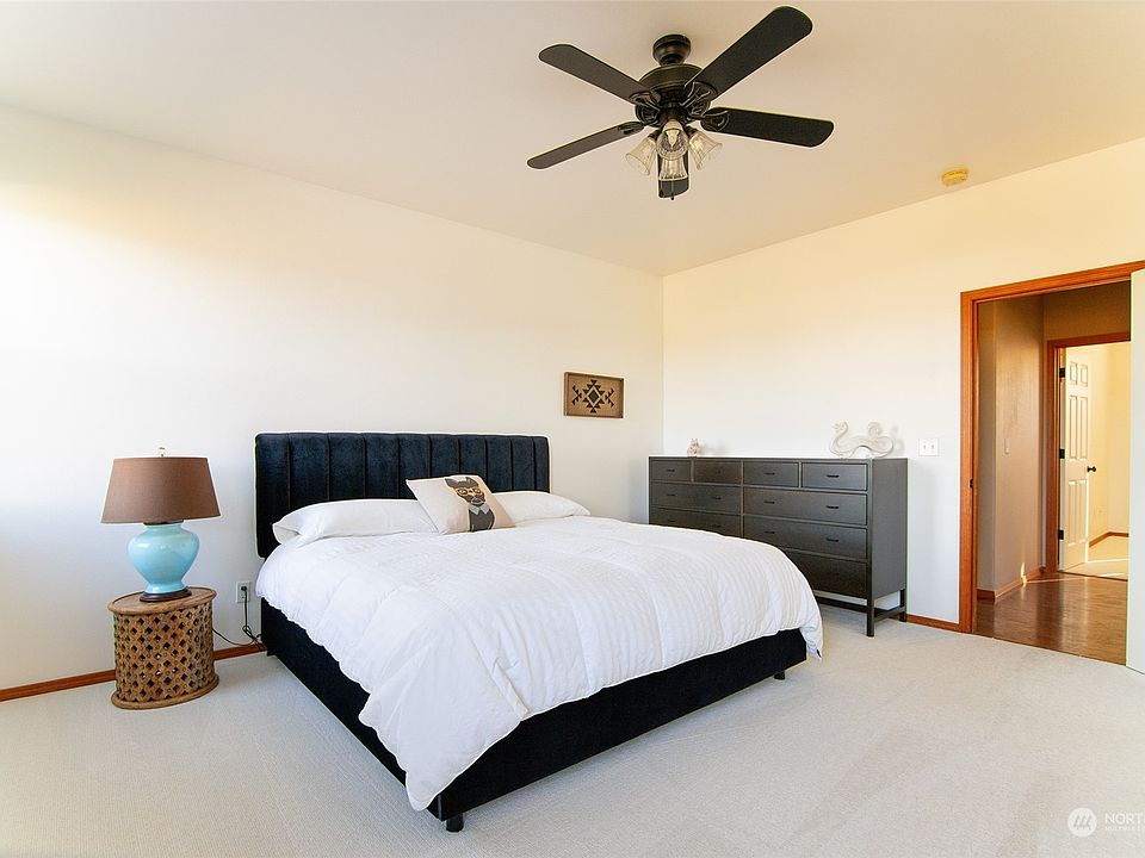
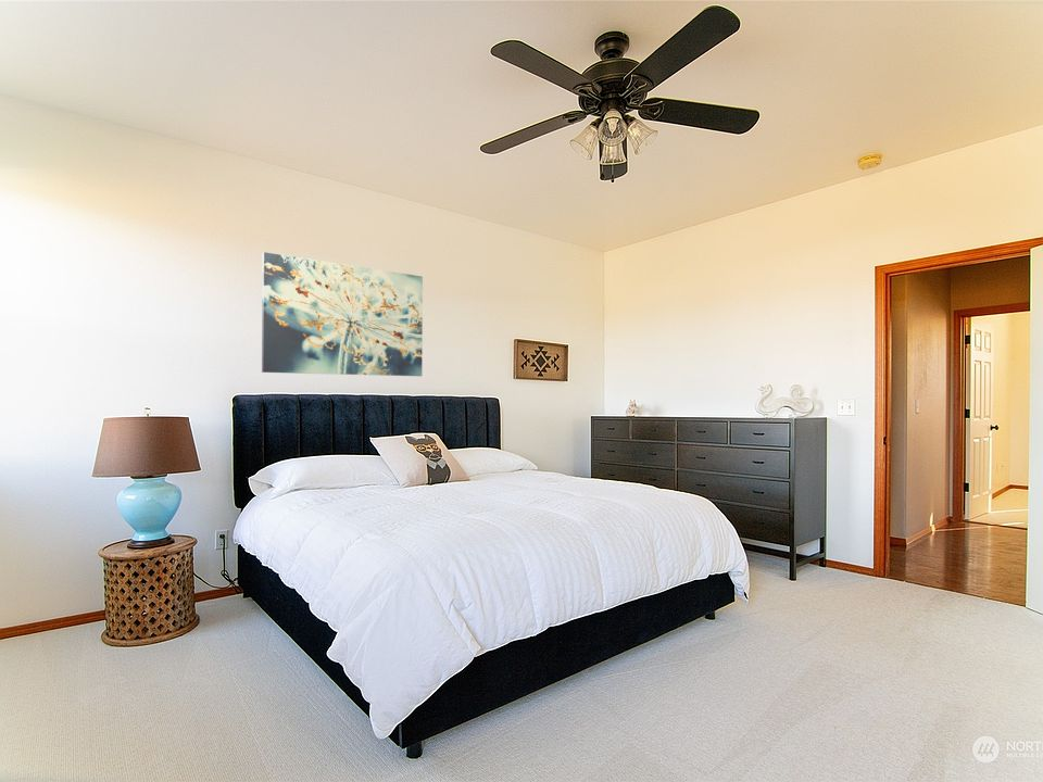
+ wall art (349, 319)
